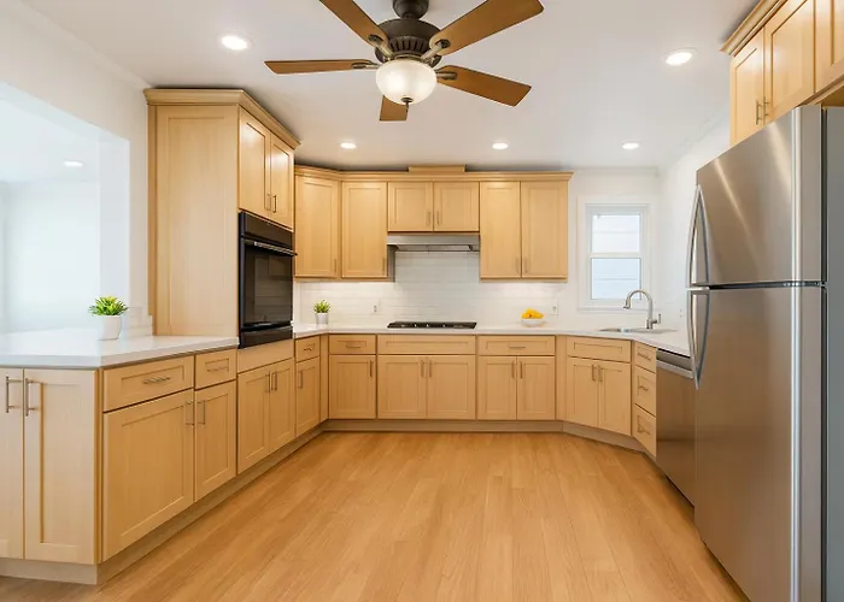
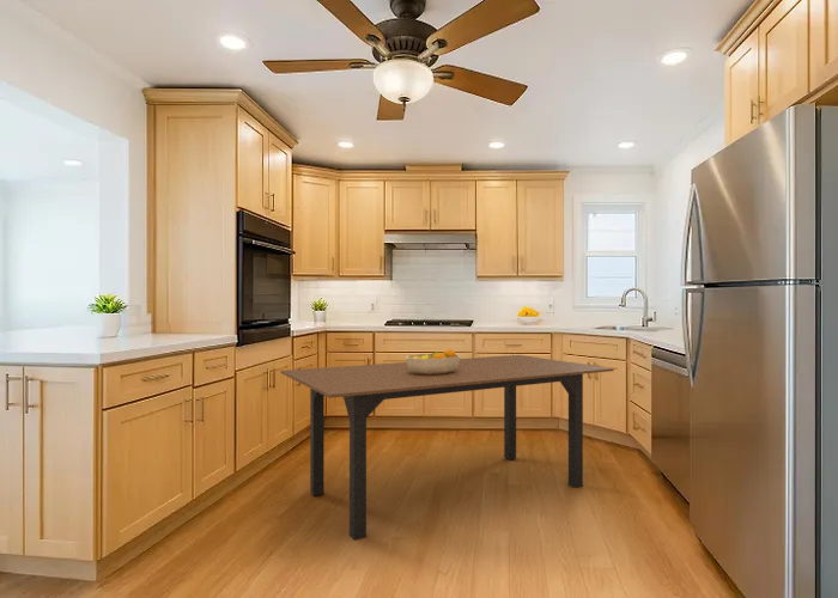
+ fruit bowl (432, 360)
+ dining table (448, 392)
